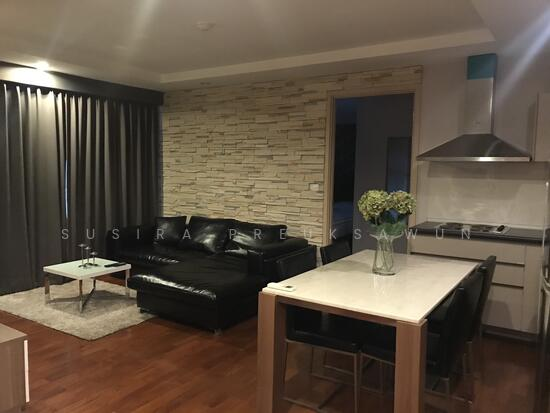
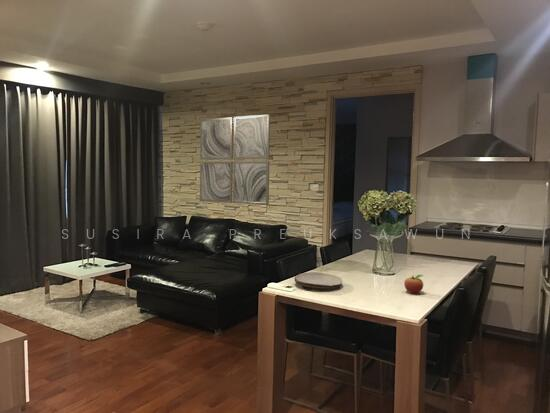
+ plate (318, 281)
+ fruit (413, 283)
+ wall art (233, 161)
